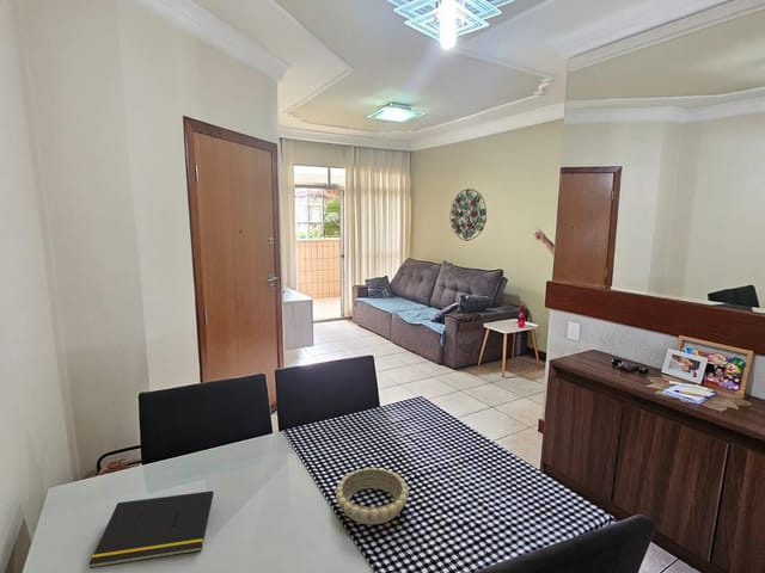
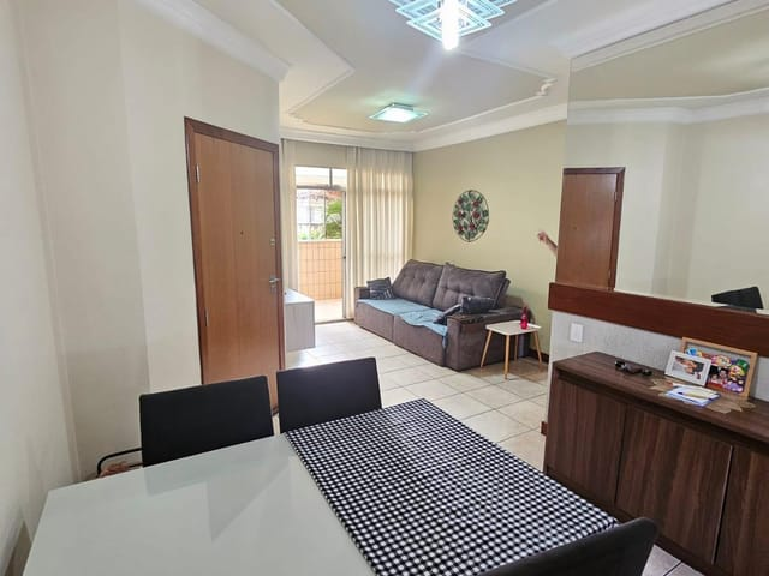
- decorative bowl (372, 487)
- notepad (157, 525)
